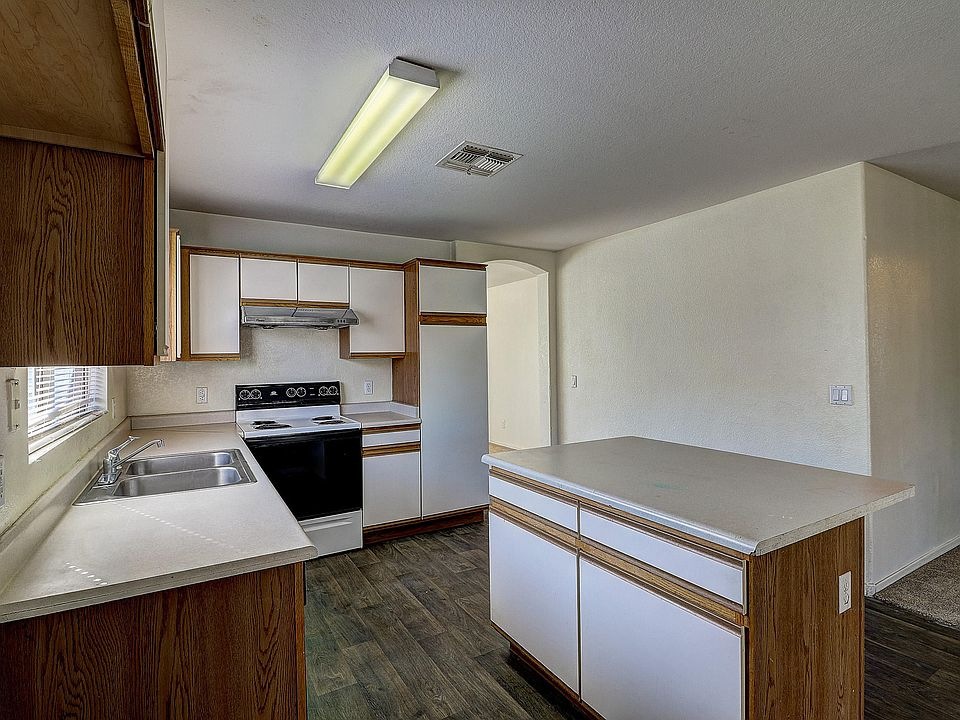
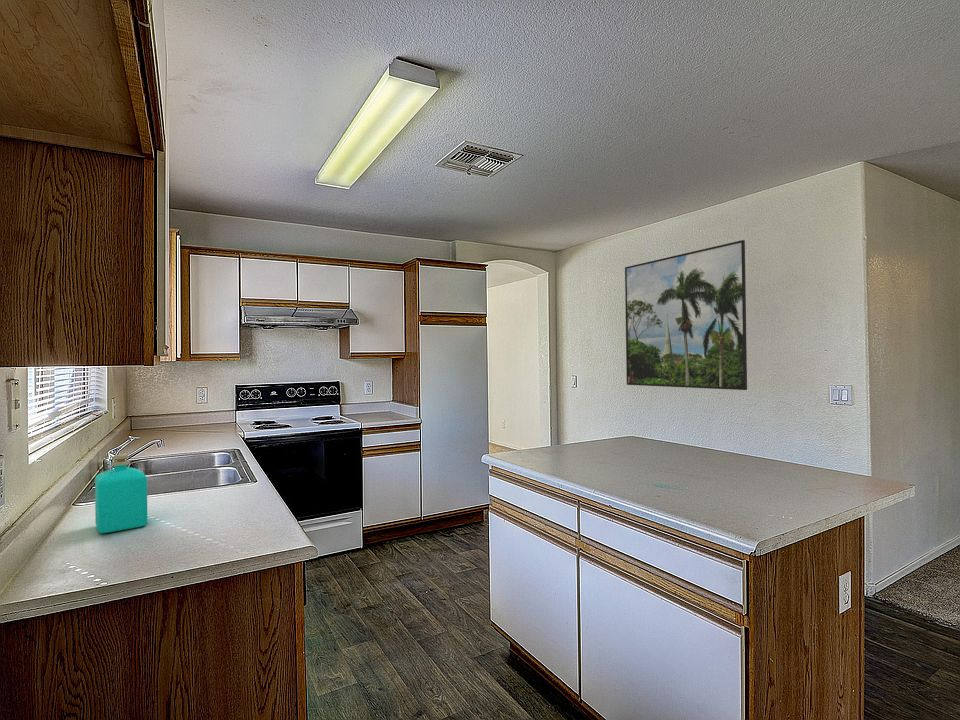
+ soap bottle (121, 490)
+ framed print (678, 321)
